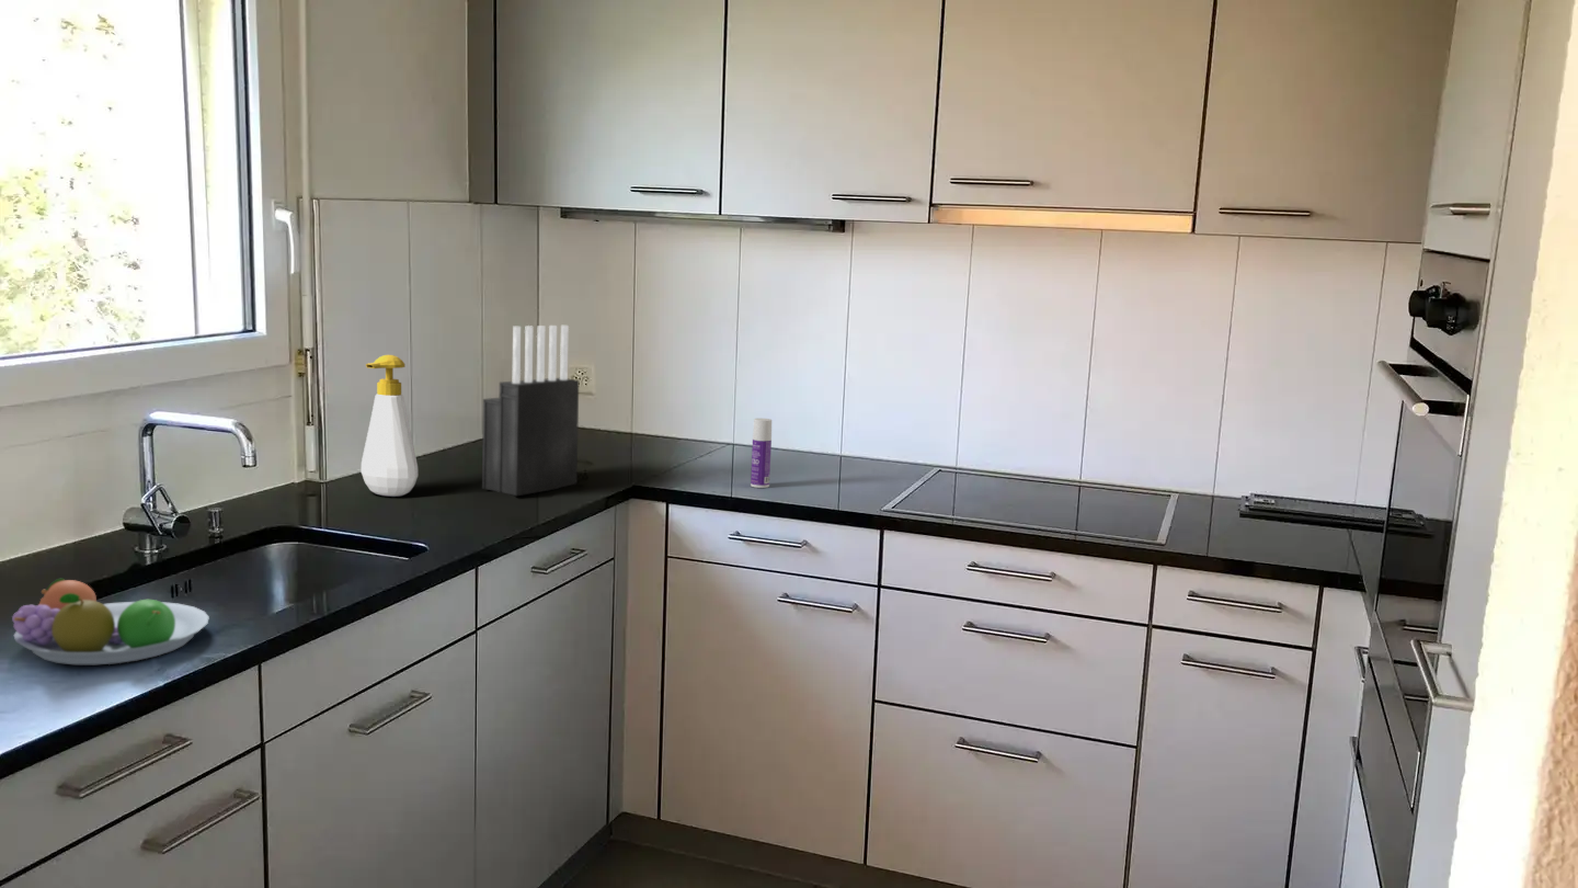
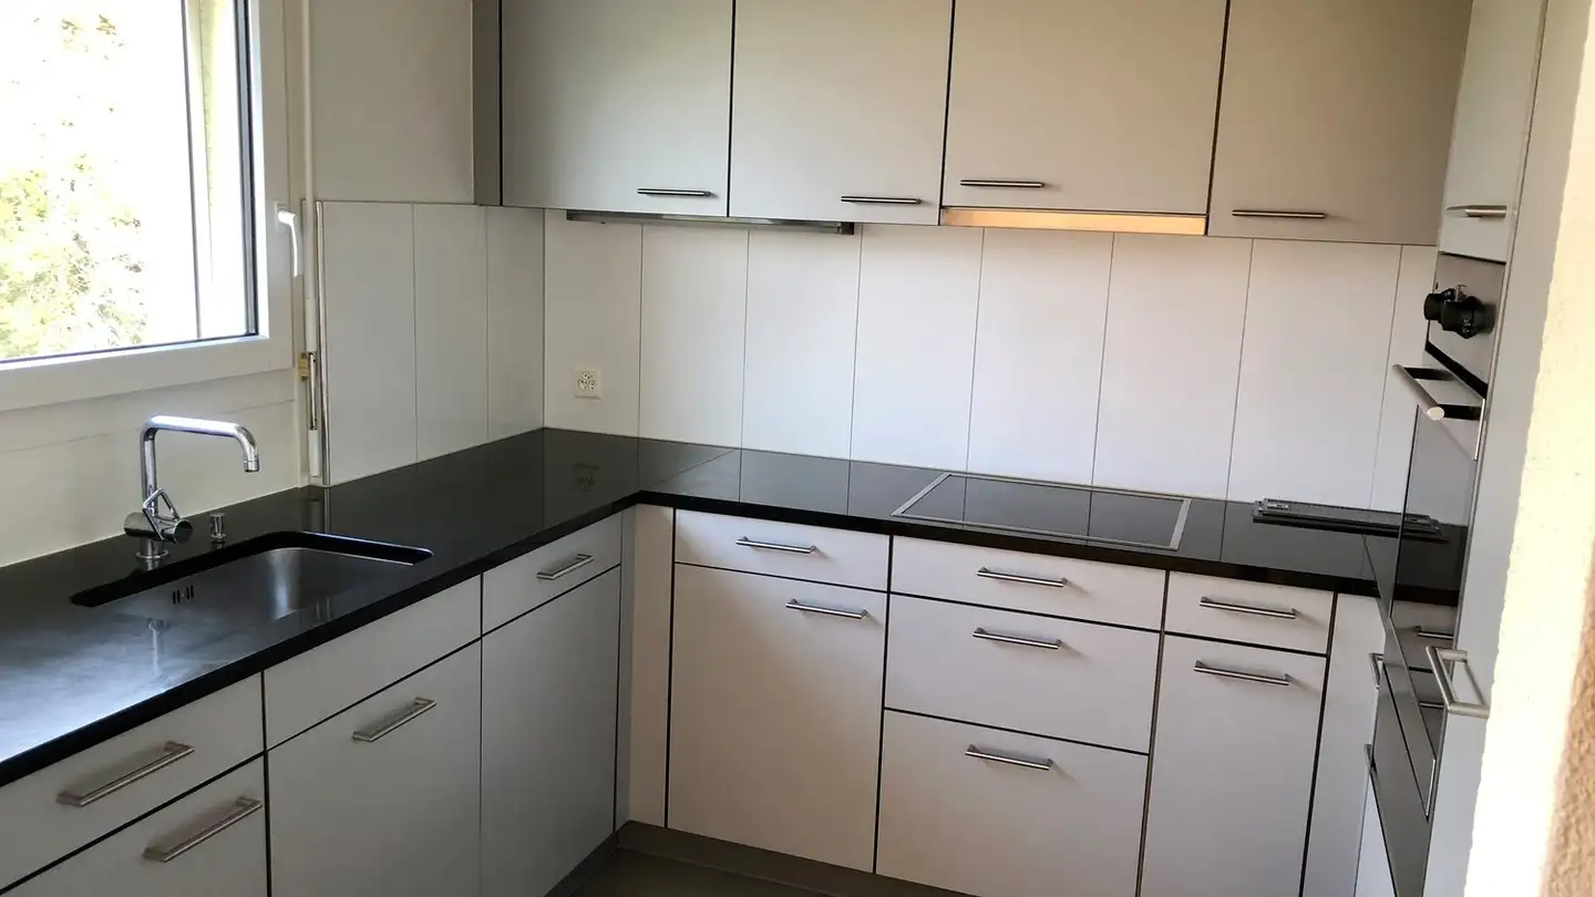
- bottle (761, 453)
- fruit bowl (114, 611)
- knife block (527, 406)
- soap bottle (386, 425)
